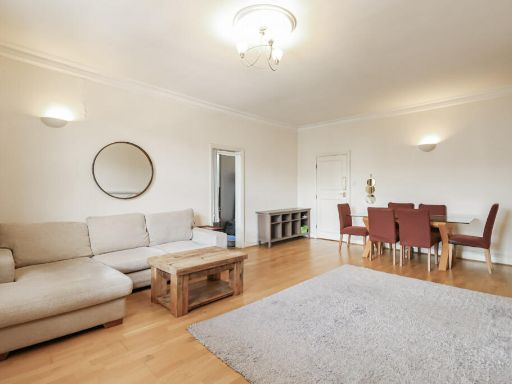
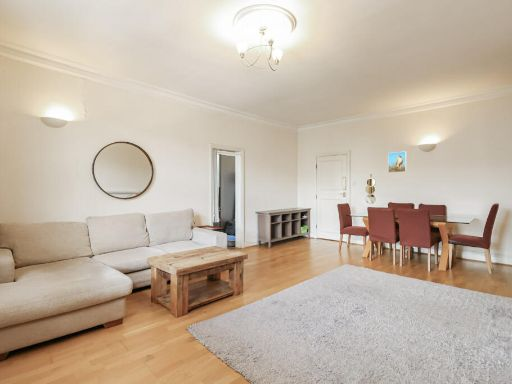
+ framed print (397, 162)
